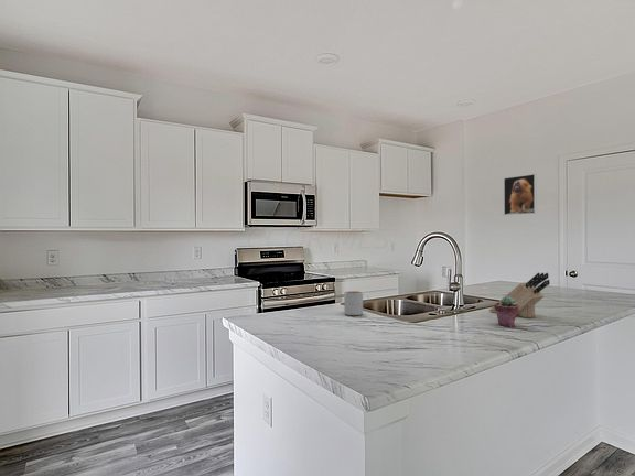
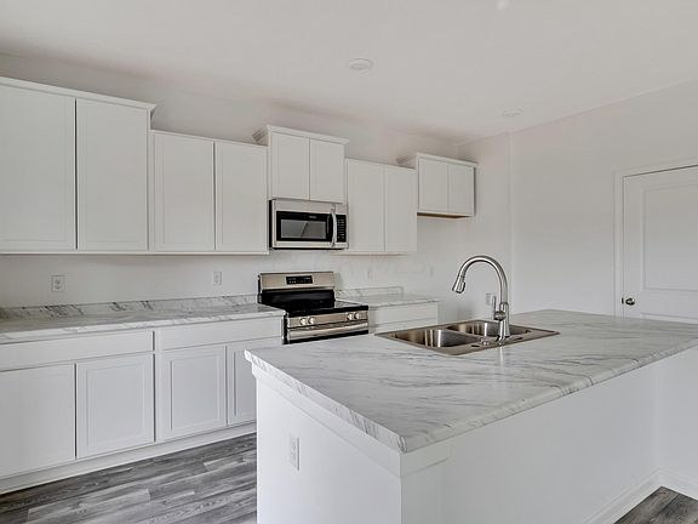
- mug (352, 302)
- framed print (519, 195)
- potted succulent (506, 310)
- knife block (519, 292)
